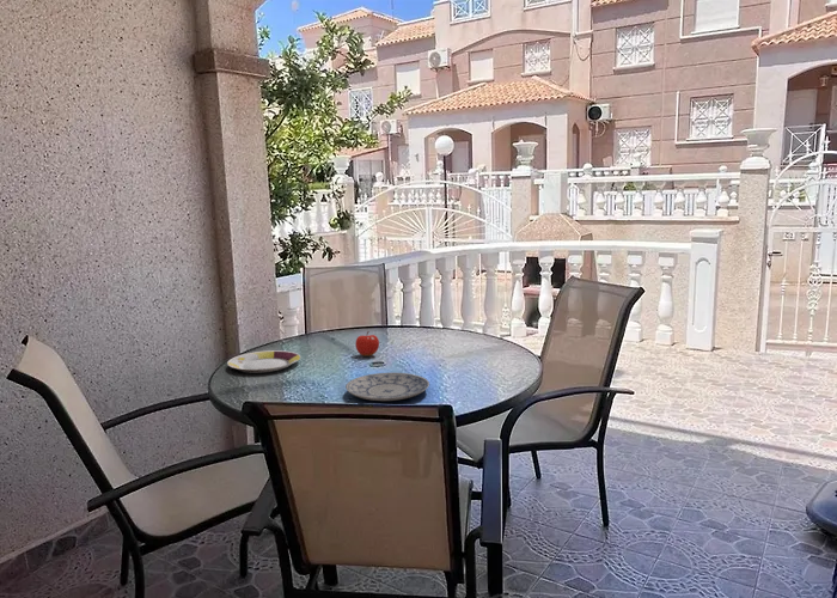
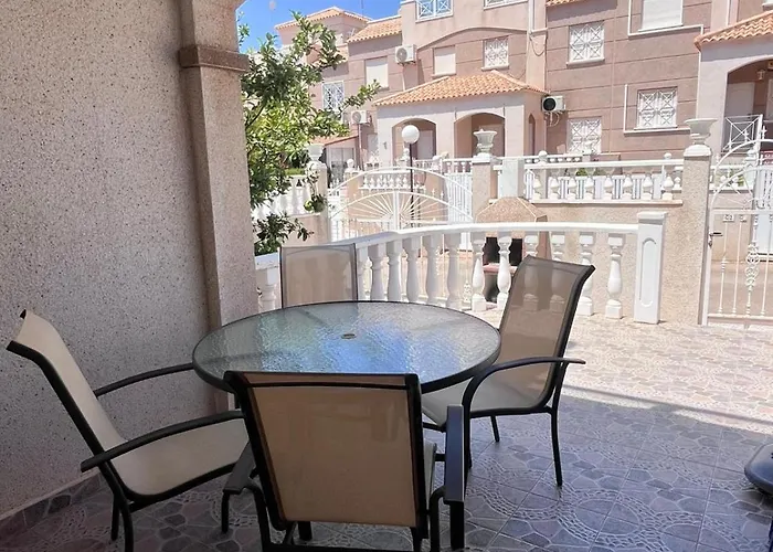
- plate (387, 389)
- plate (264, 361)
- fruit (367, 343)
